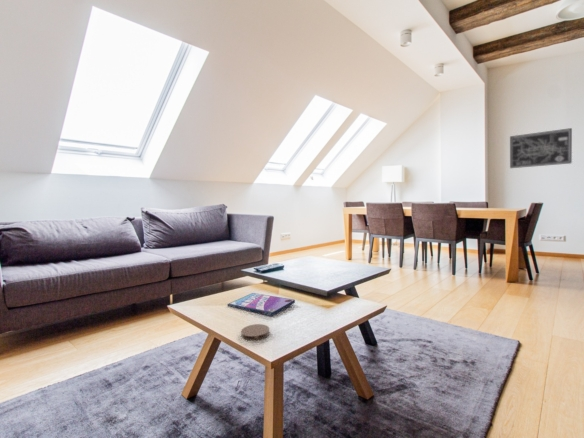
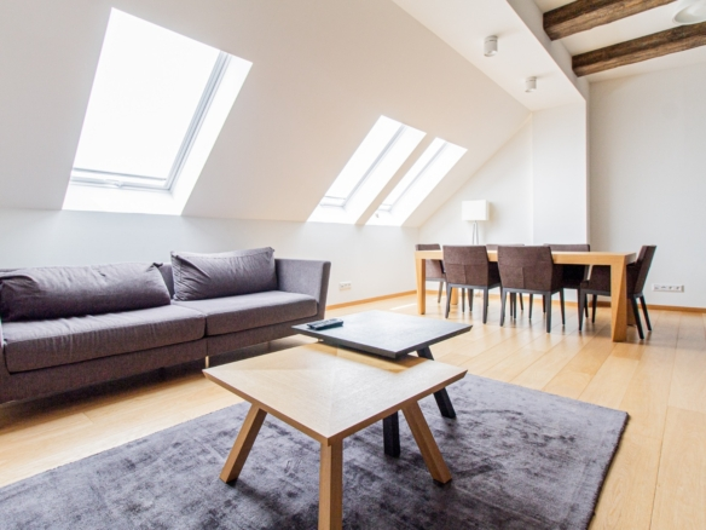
- wall art (539, 149)
- coaster (255, 331)
- video game case (261, 303)
